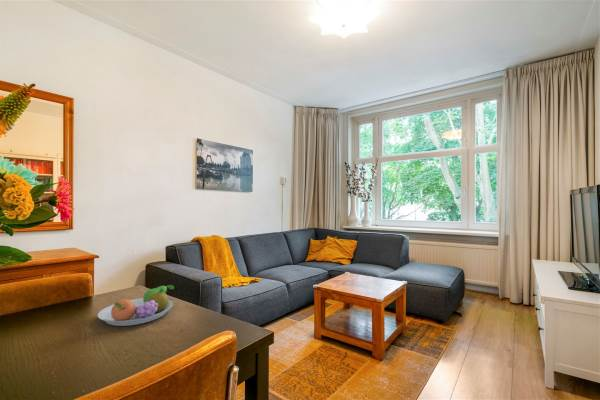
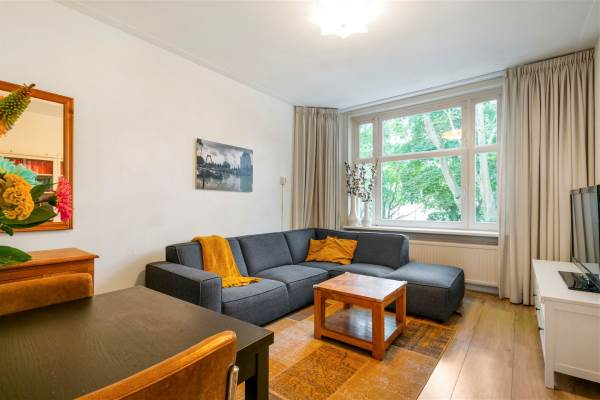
- fruit bowl (140, 301)
